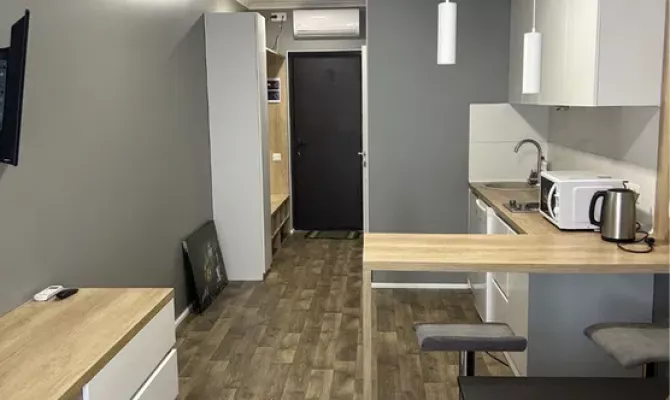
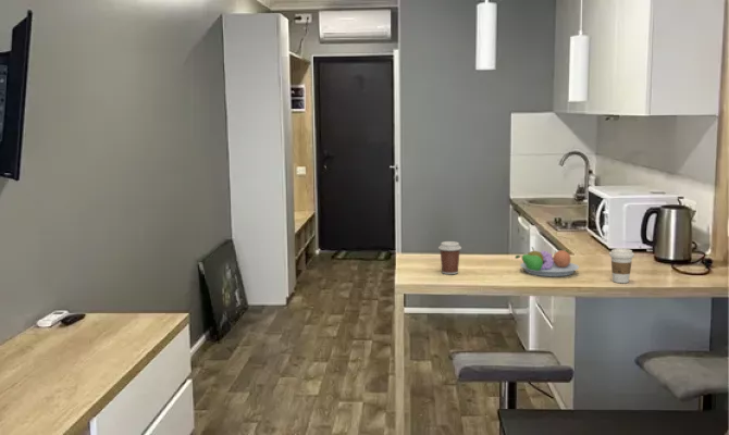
+ coffee cup (449, 258)
+ fruit bowl (546, 260)
+ coffee cup (621, 265)
